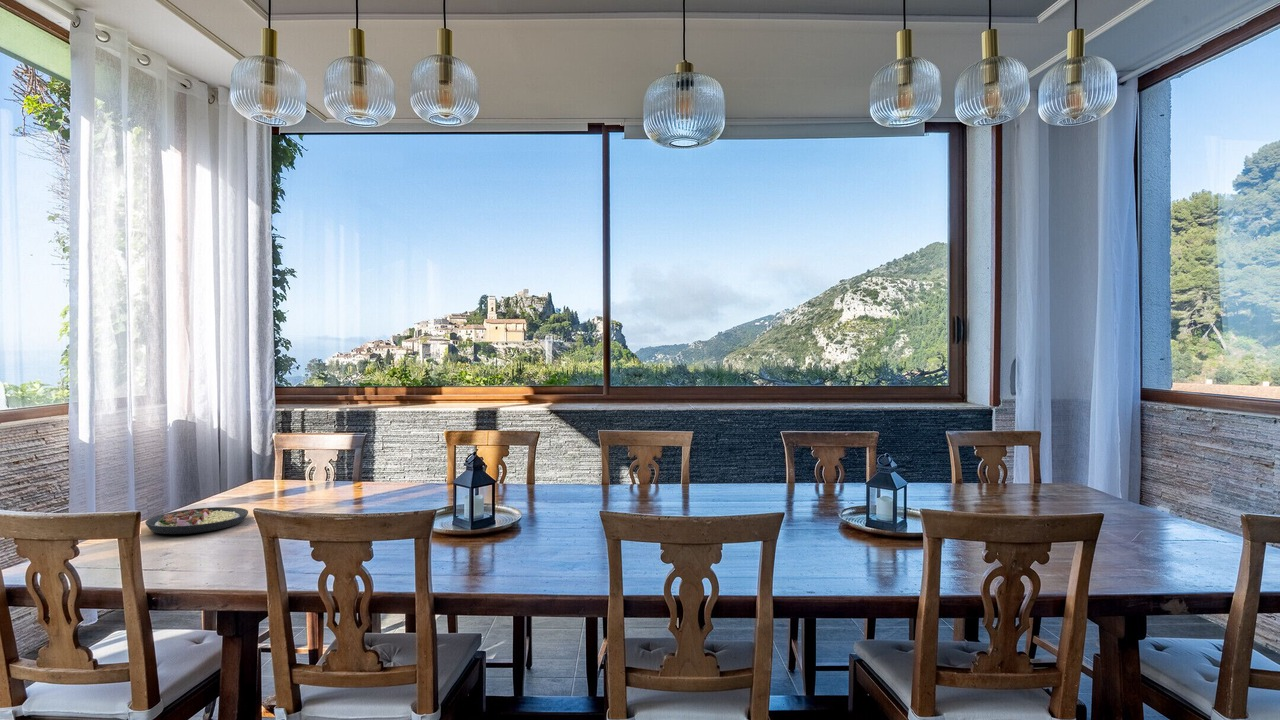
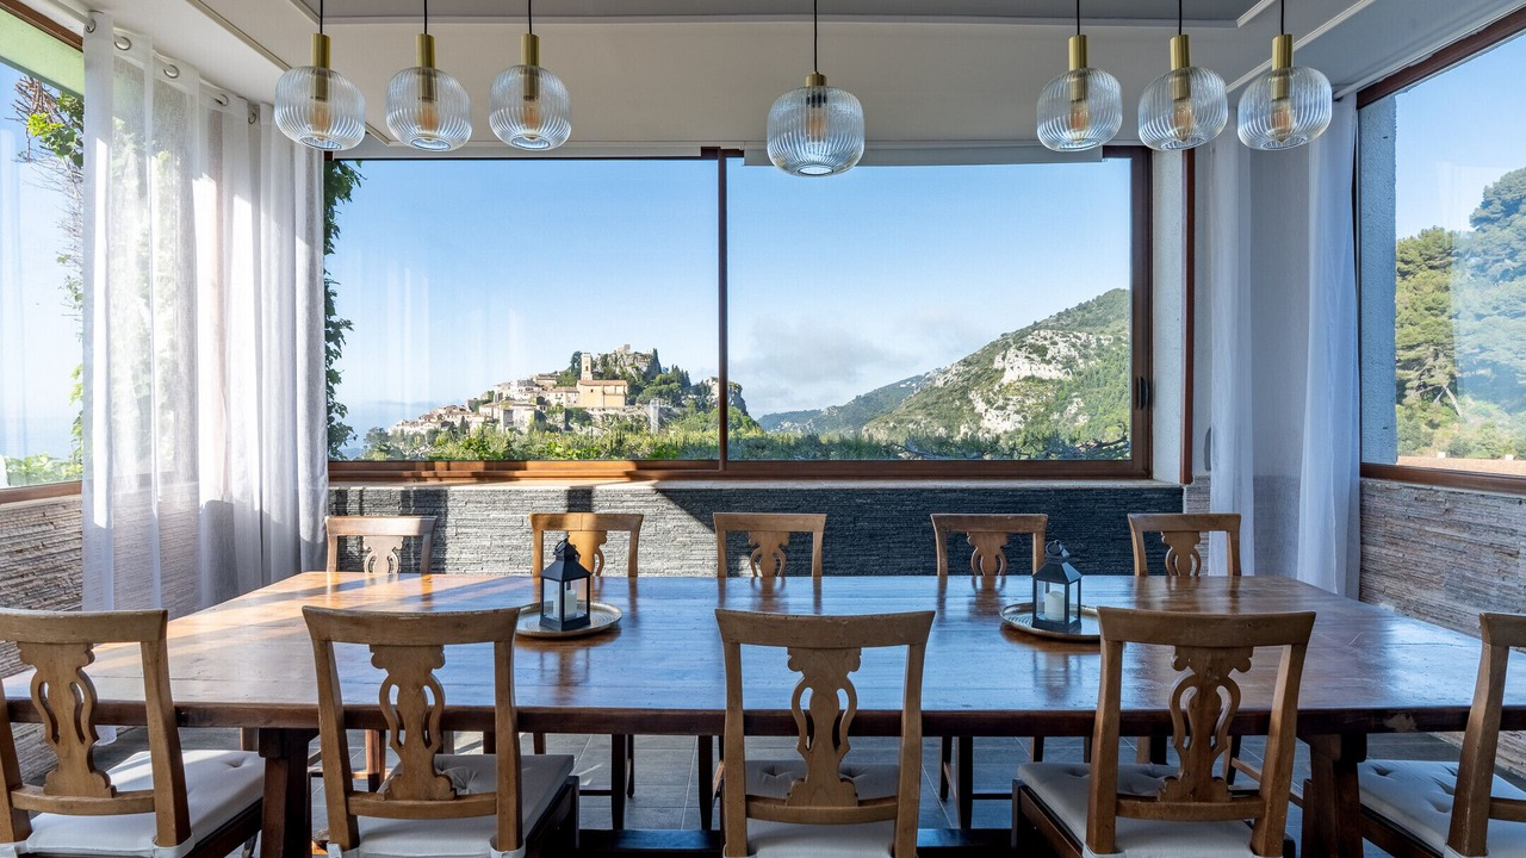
- plate (198, 518)
